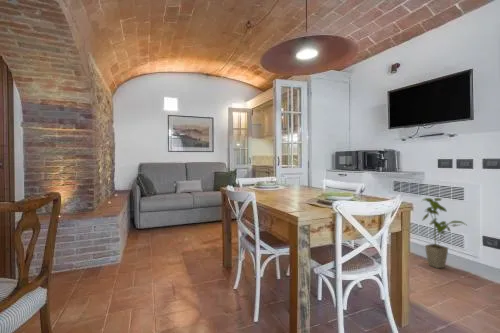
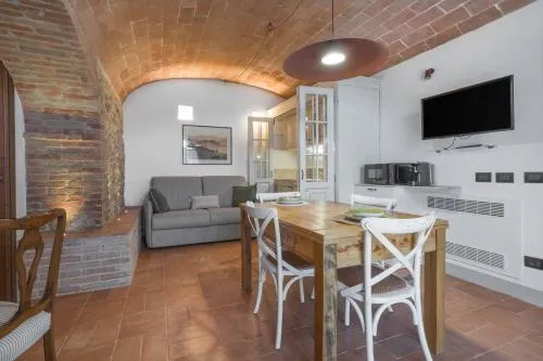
- house plant (439, 233)
